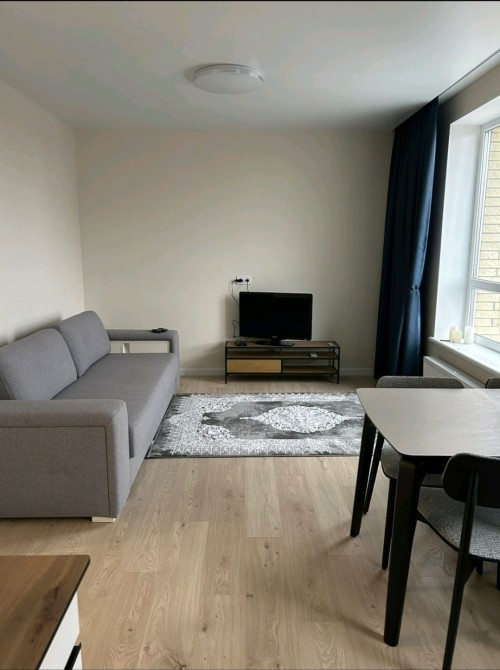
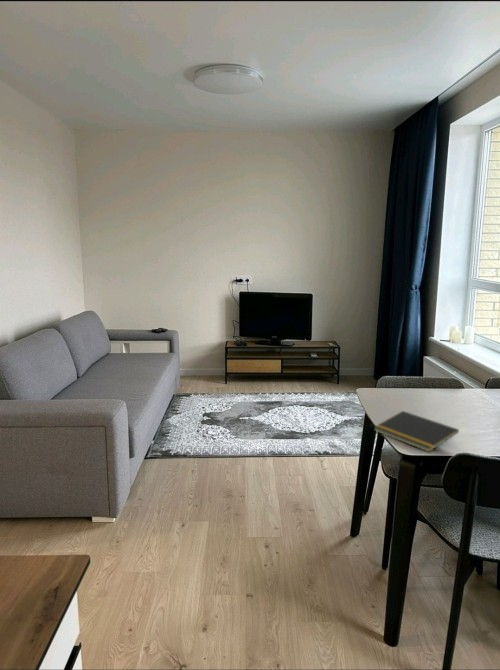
+ notepad (415, 429)
